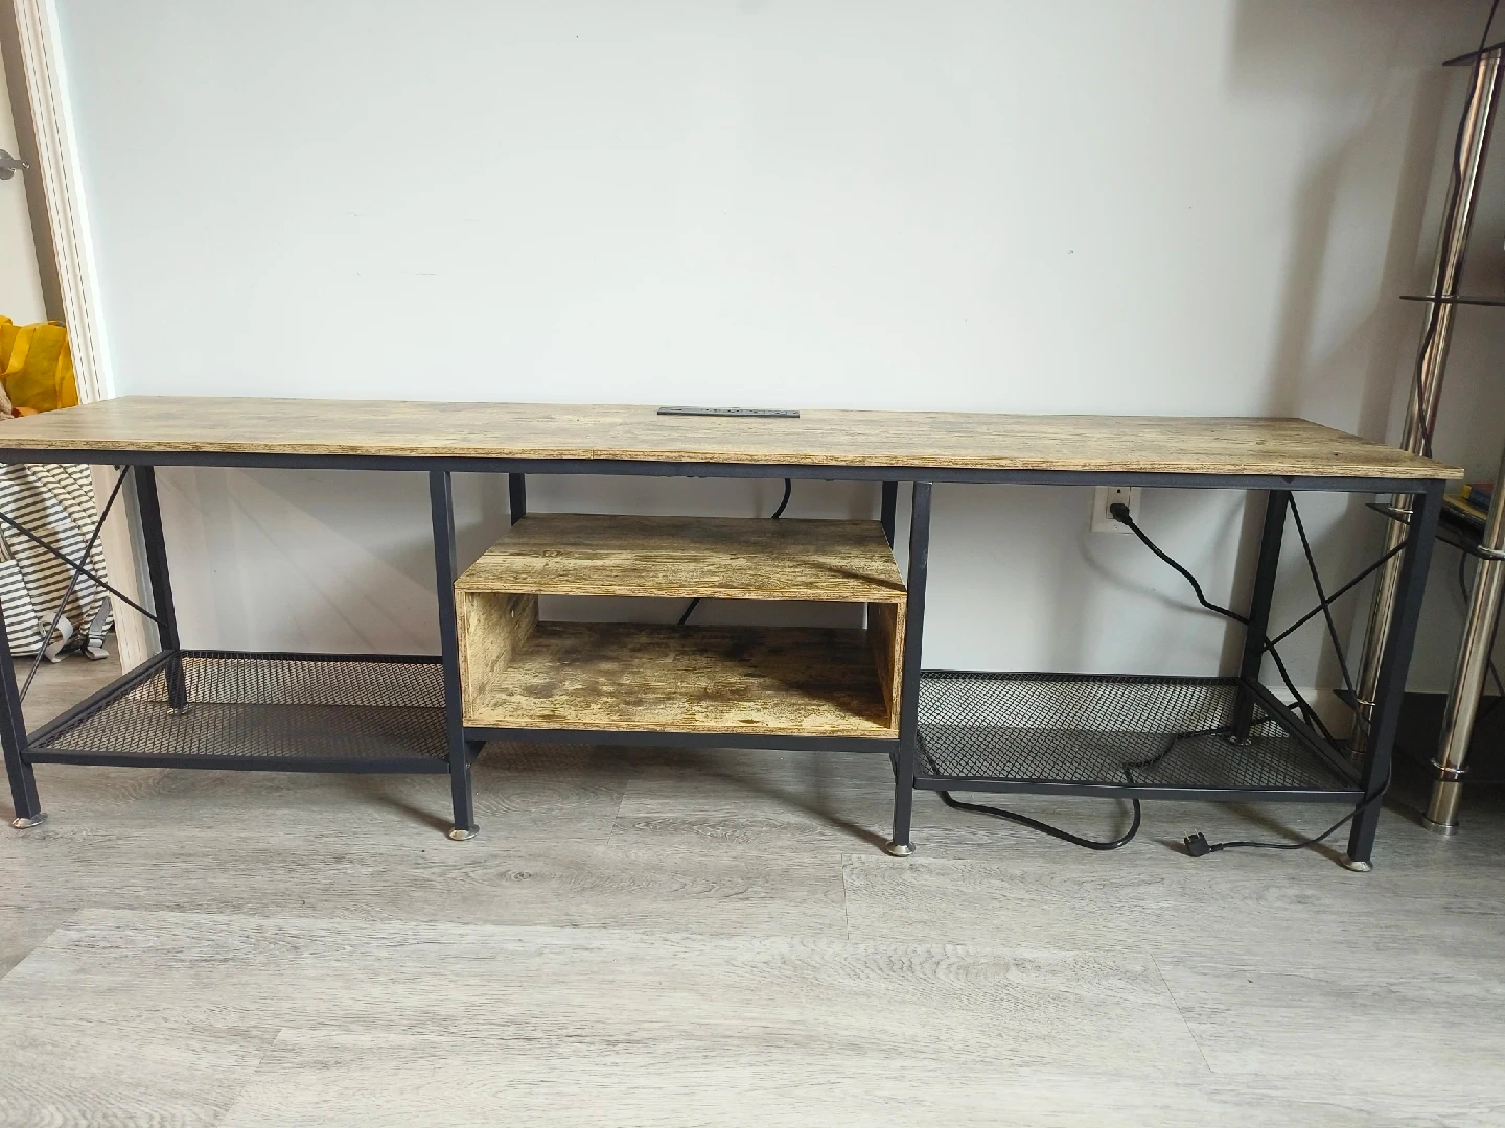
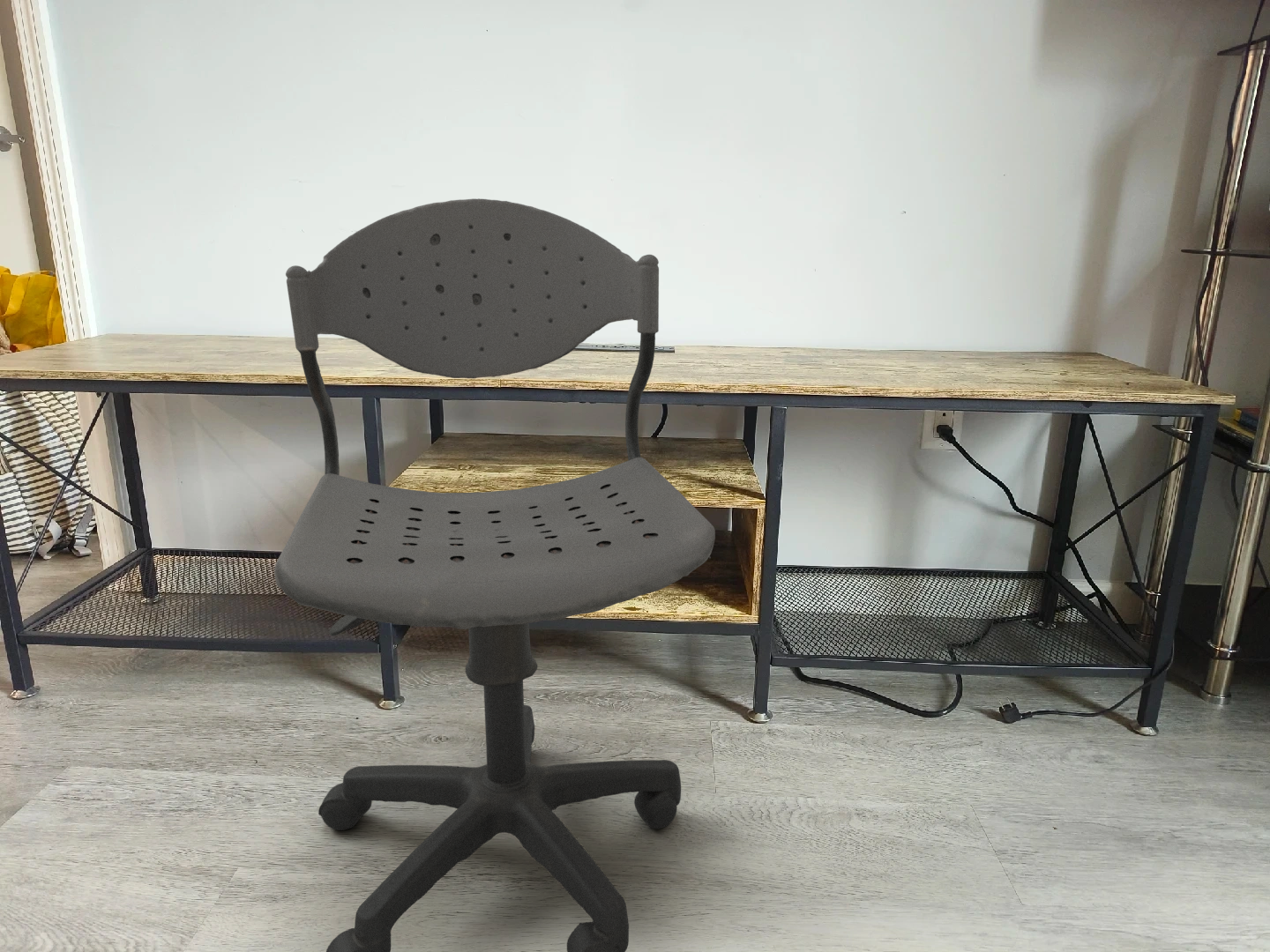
+ office chair (495, 552)
